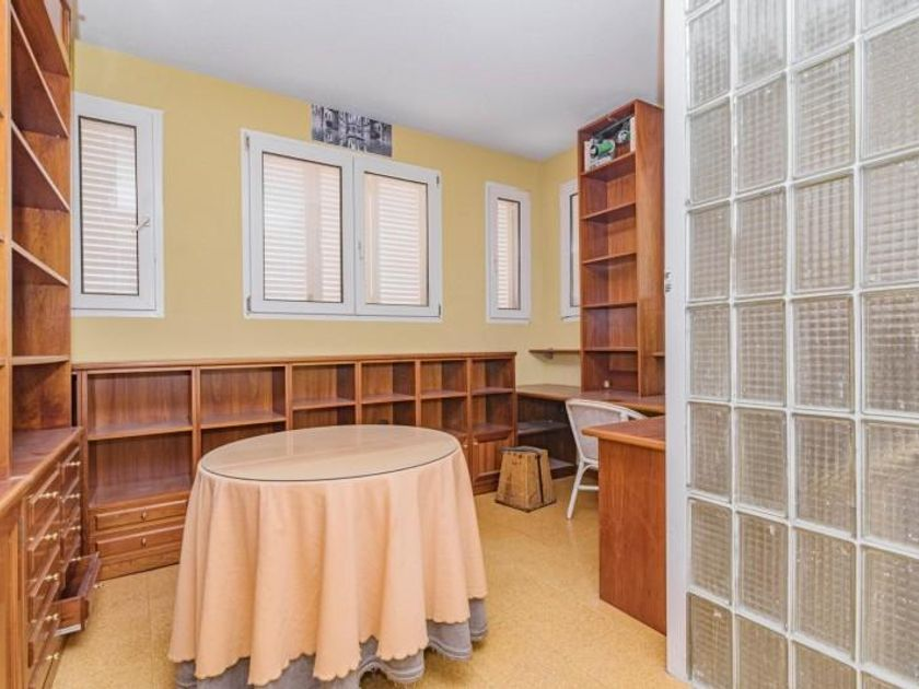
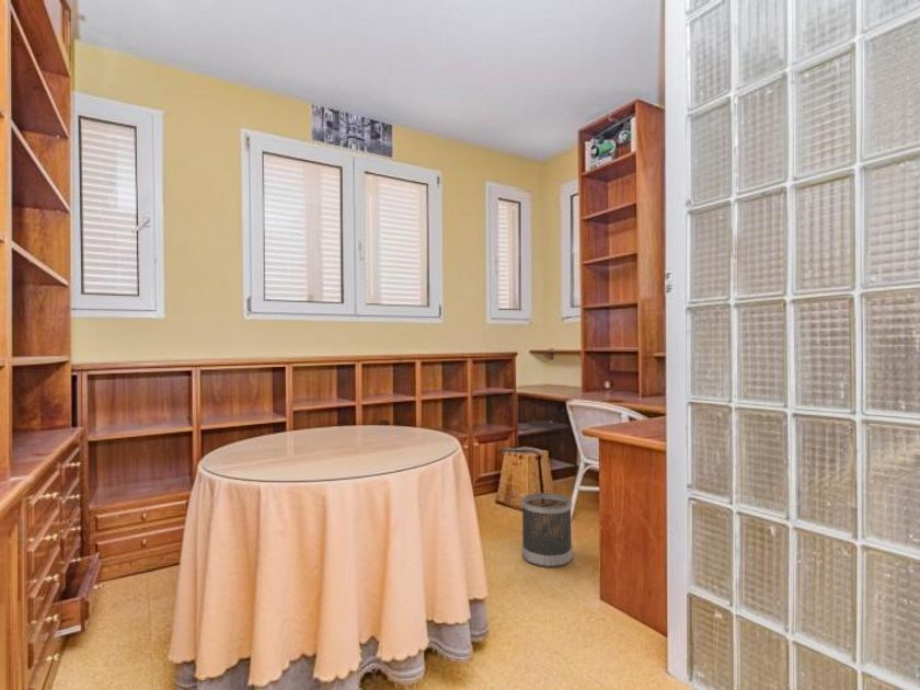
+ wastebasket (547, 528)
